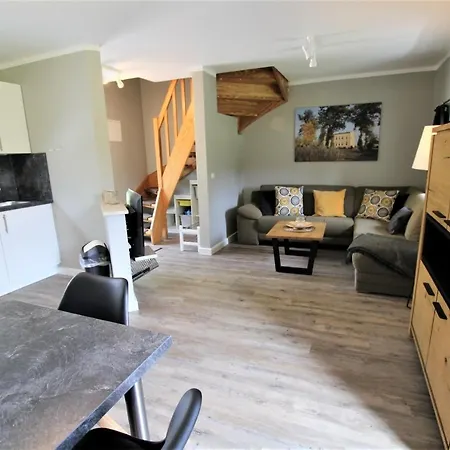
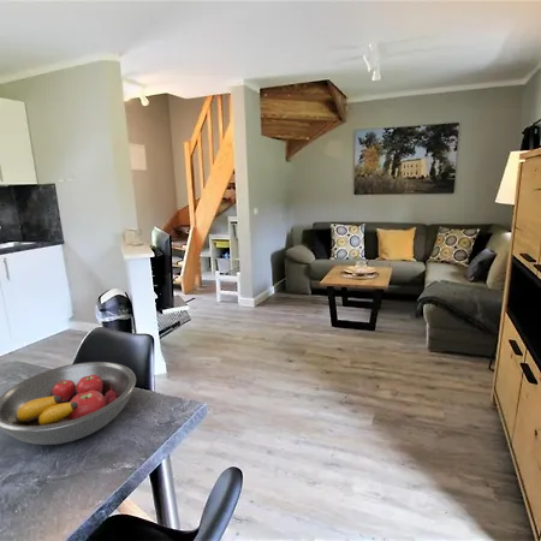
+ fruit bowl (70, 402)
